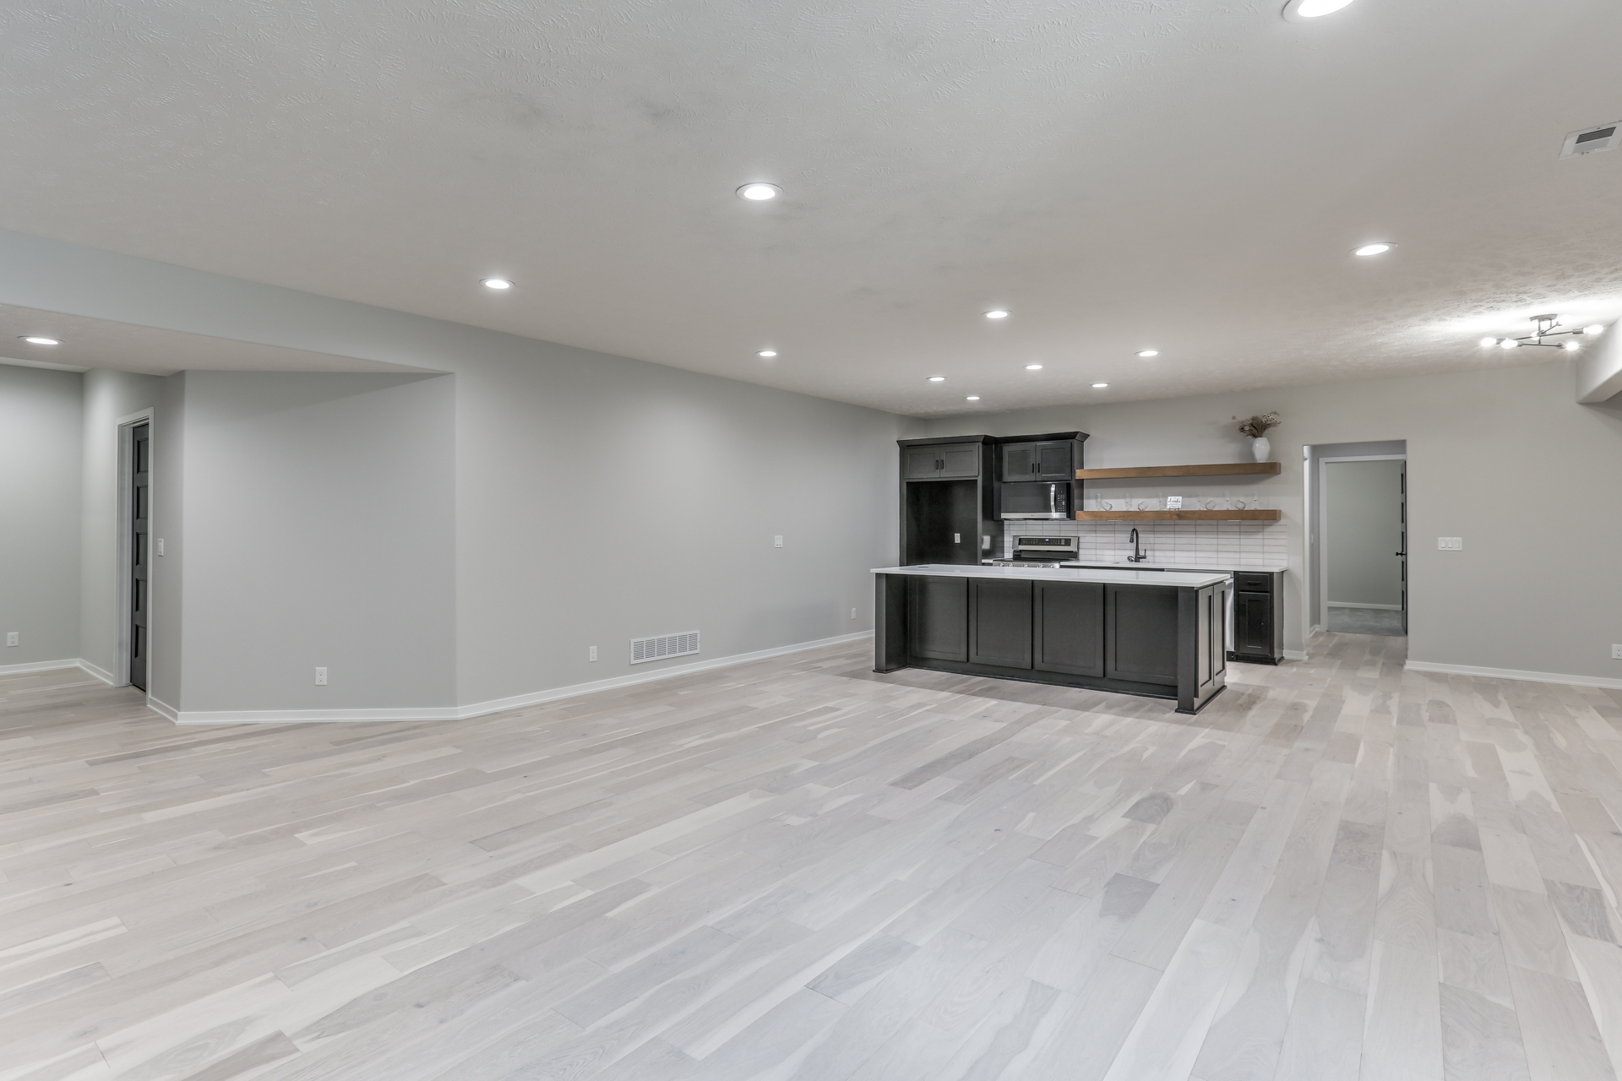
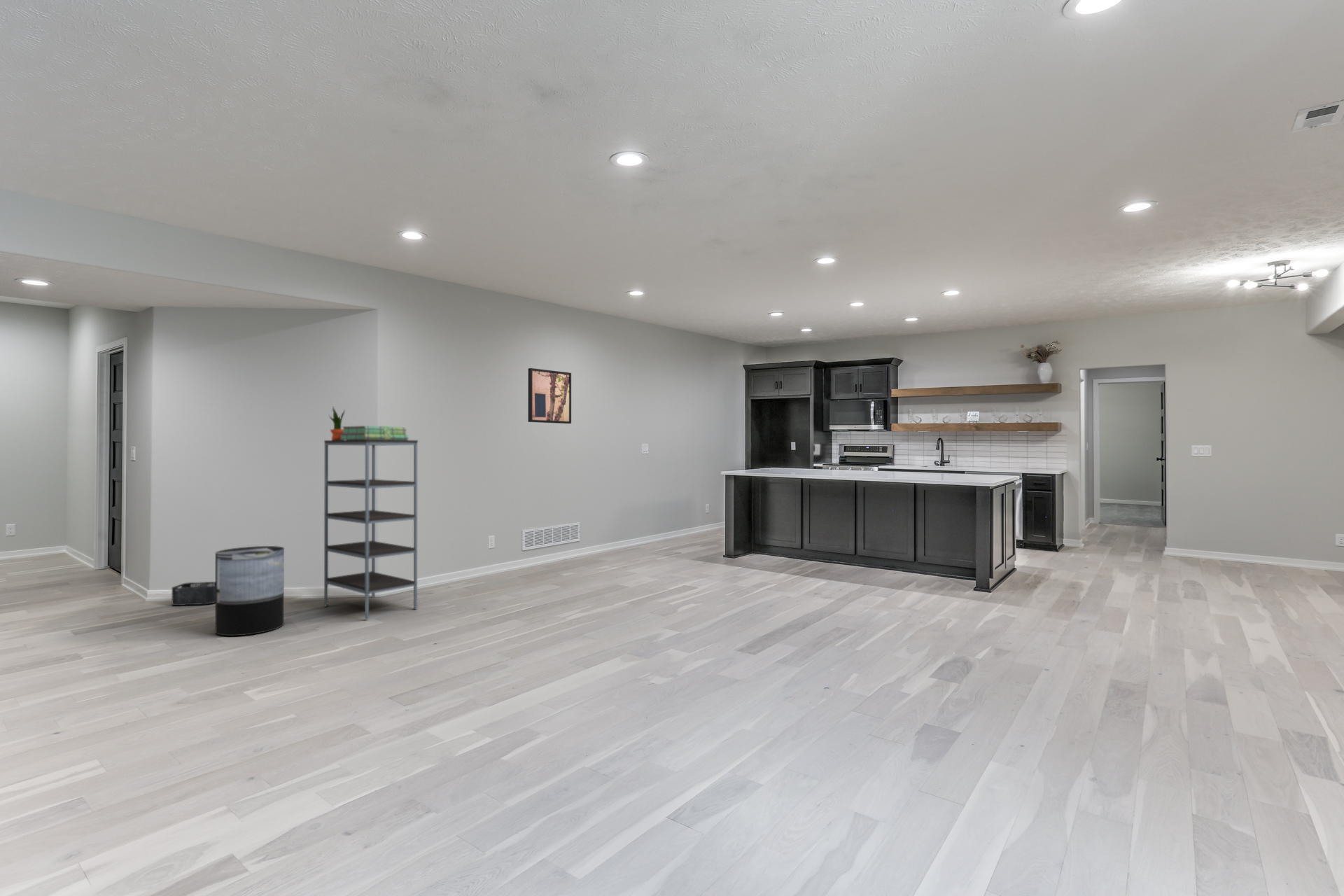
+ trash can (250, 589)
+ potted plant (336, 422)
+ wall art (550, 396)
+ storage bin (198, 593)
+ shelving unit (370, 523)
+ stack of books (374, 433)
